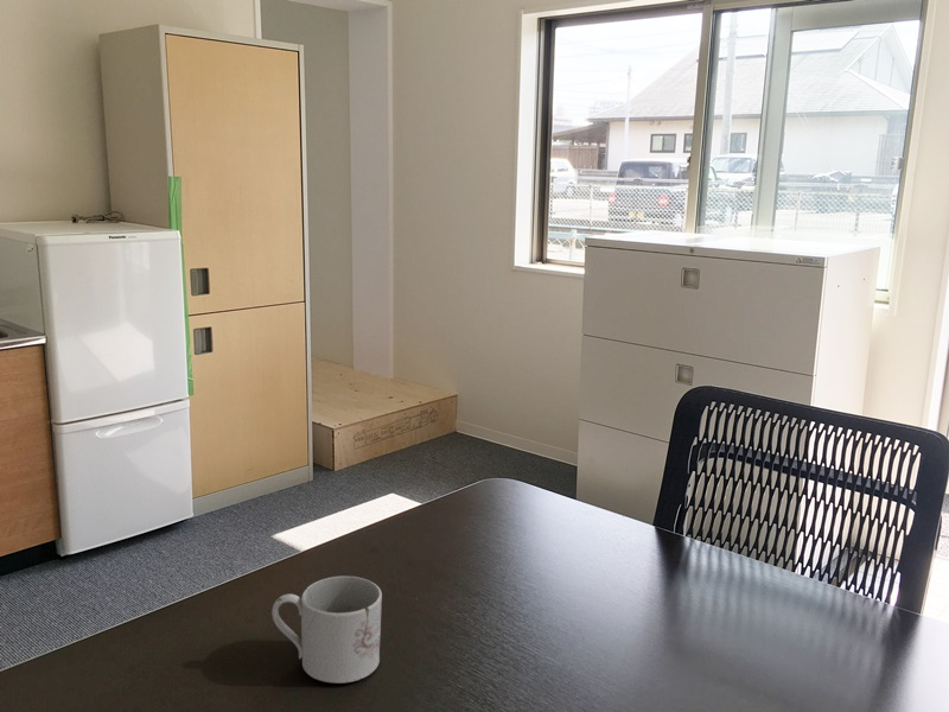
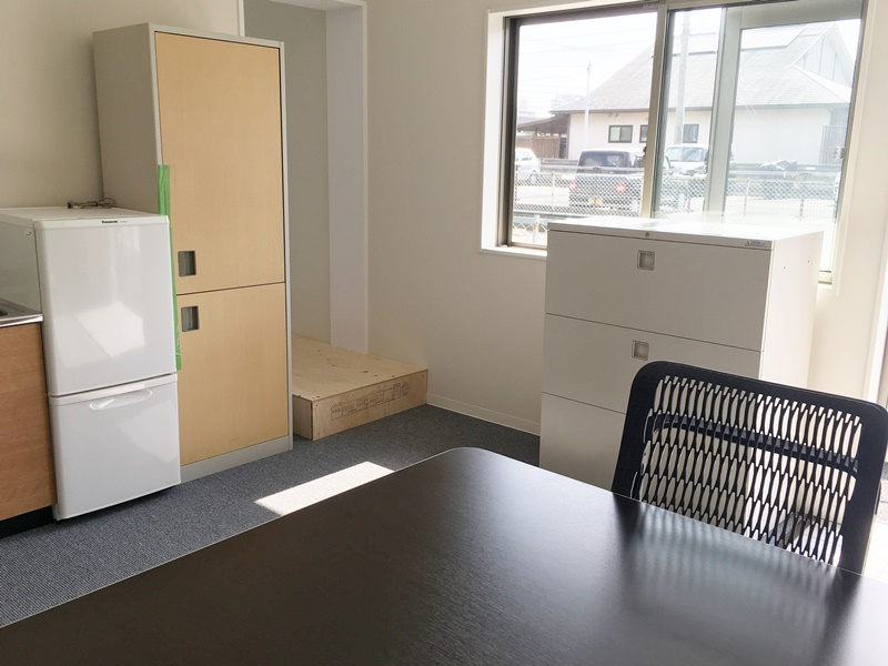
- mug (327, 628)
